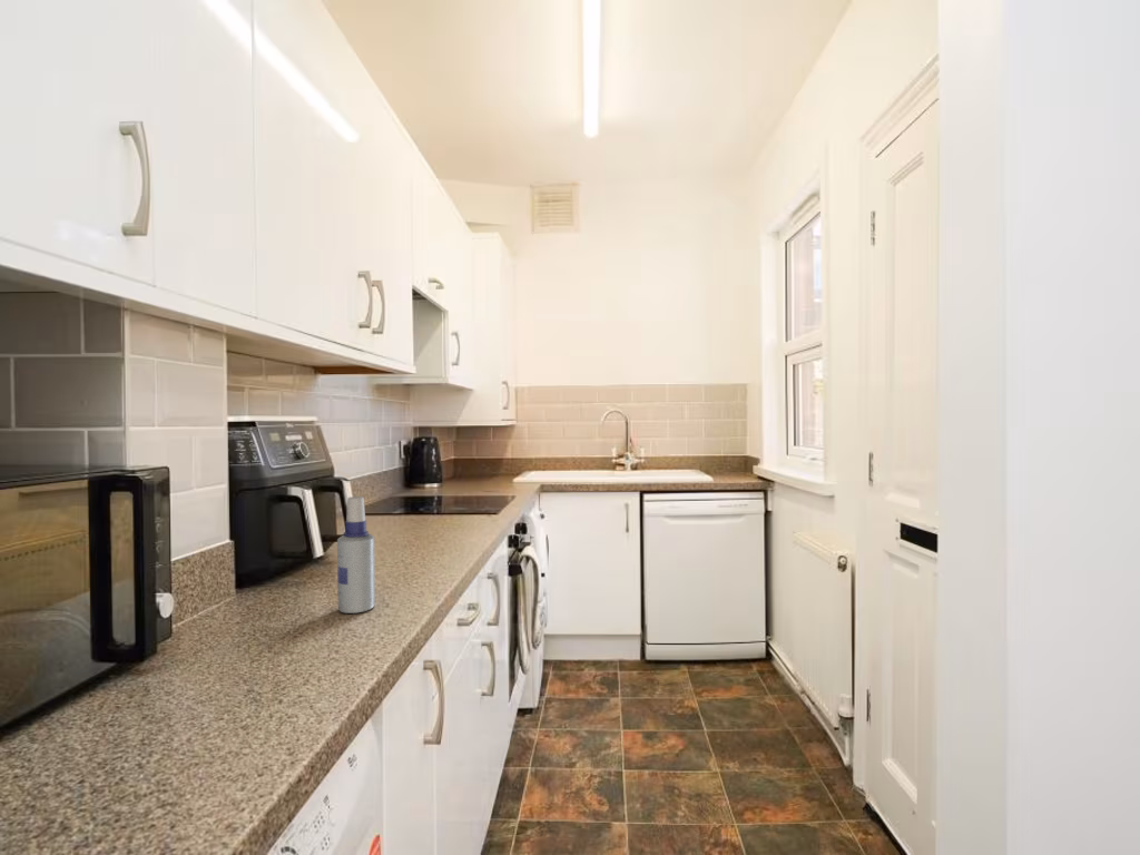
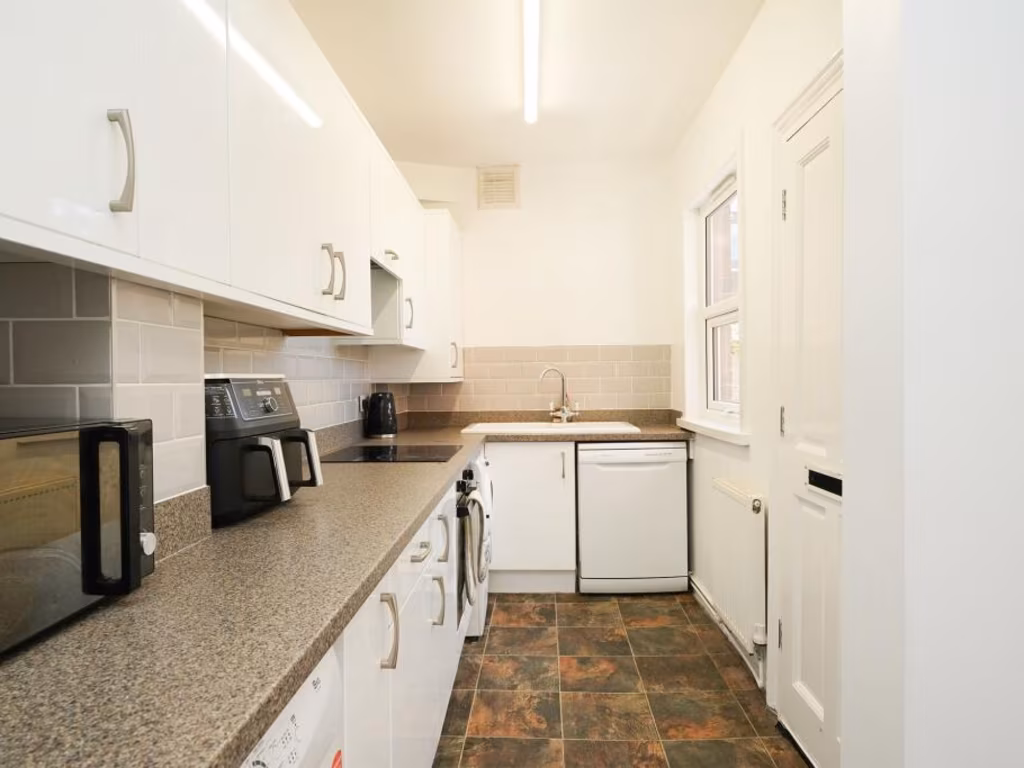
- spray bottle (356, 552)
